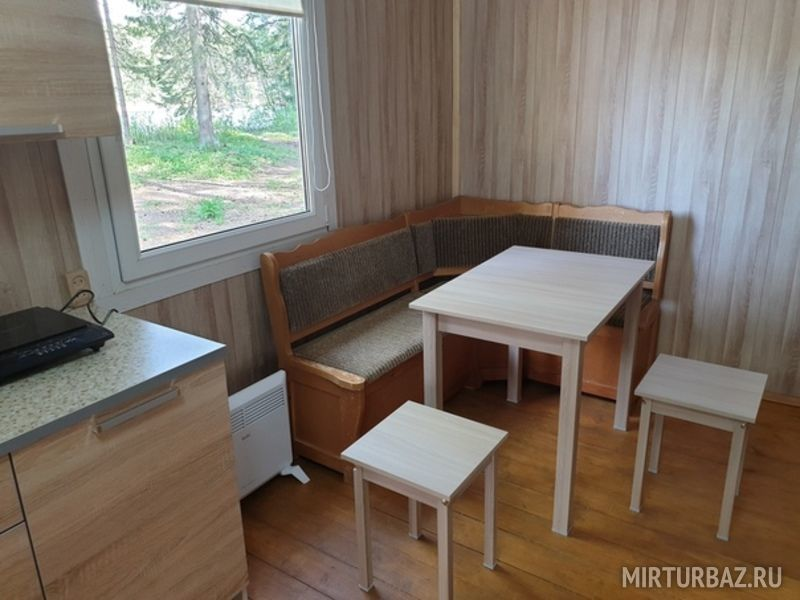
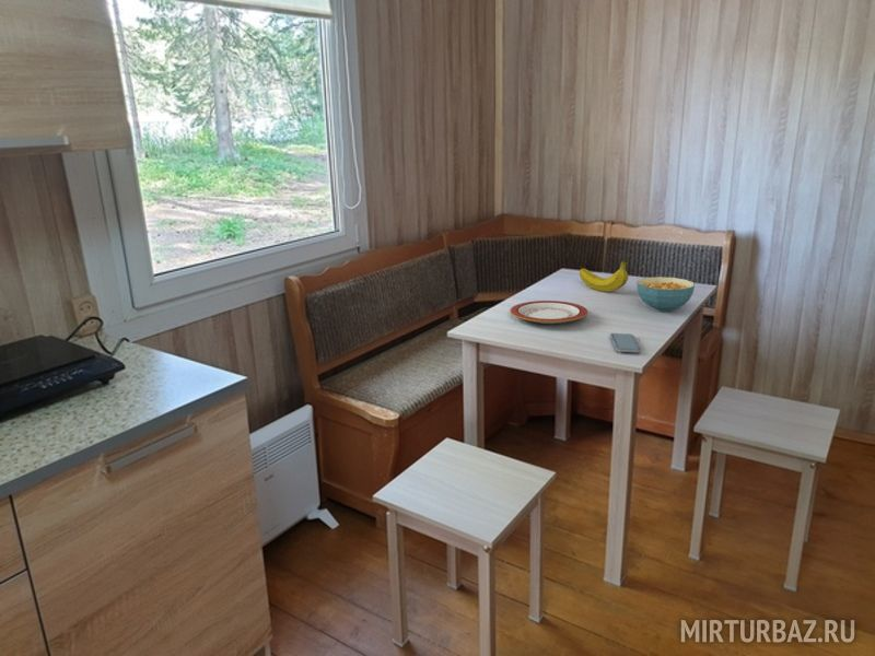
+ plate (548, 313)
+ cereal bowl (664, 295)
+ smartphone (625, 342)
+ fruit (599, 277)
